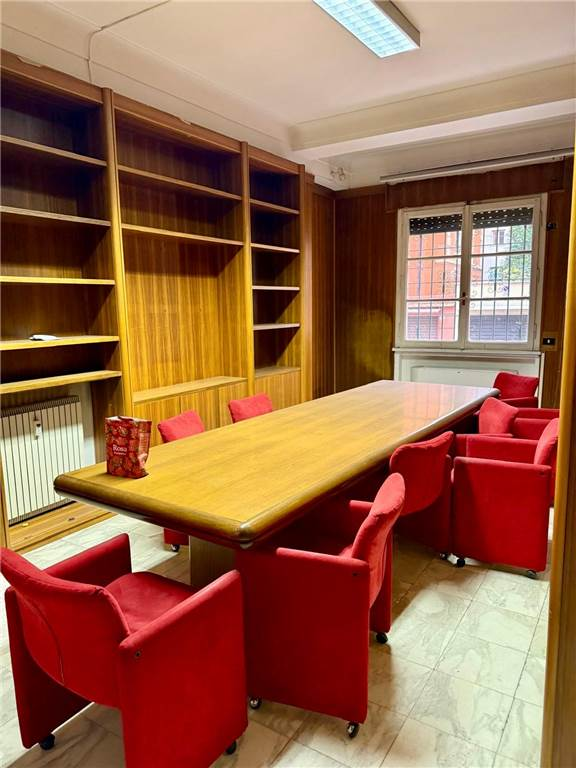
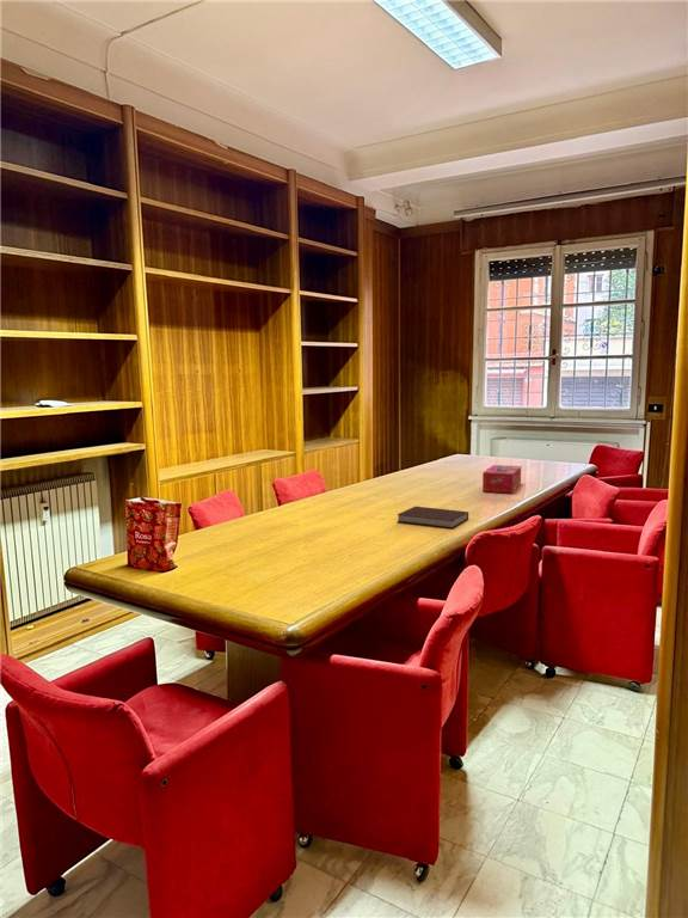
+ tissue box (502, 478)
+ notebook (432, 516)
